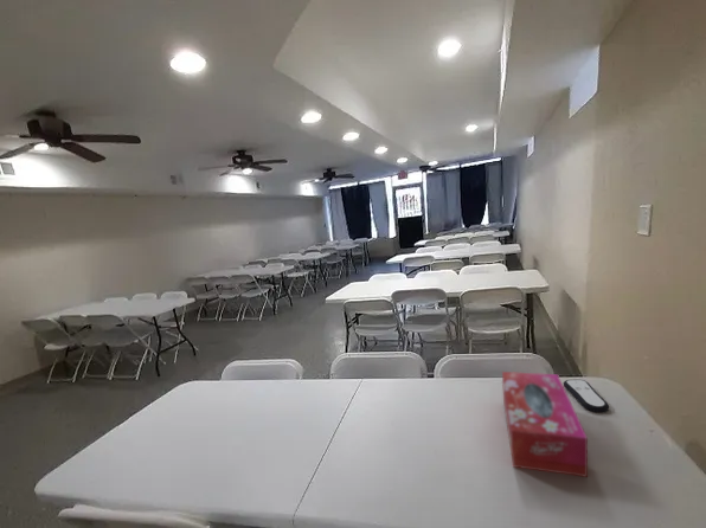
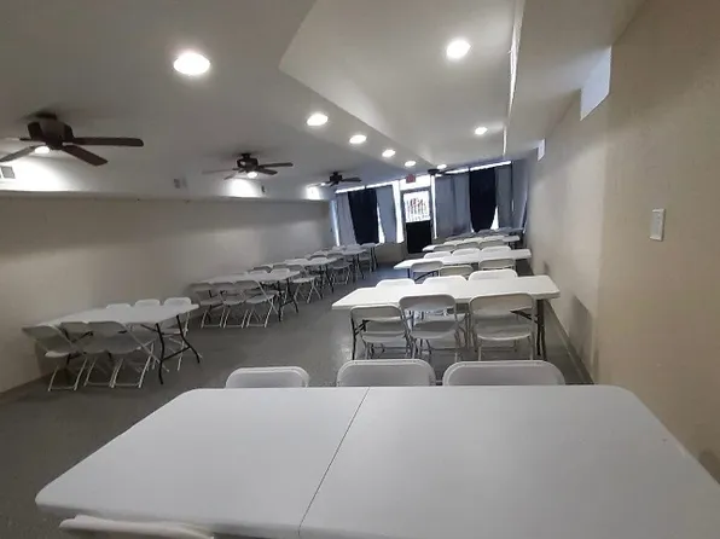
- tissue box (538, 416)
- remote control (585, 394)
